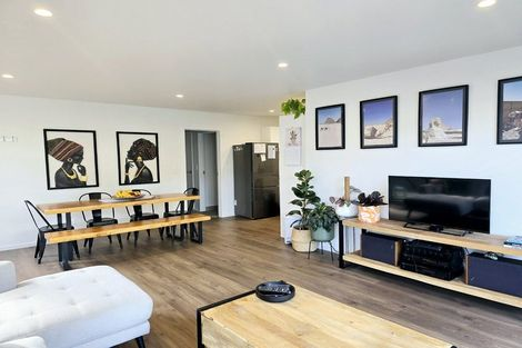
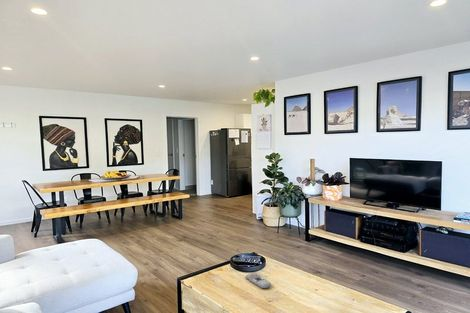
+ remote control (258, 280)
